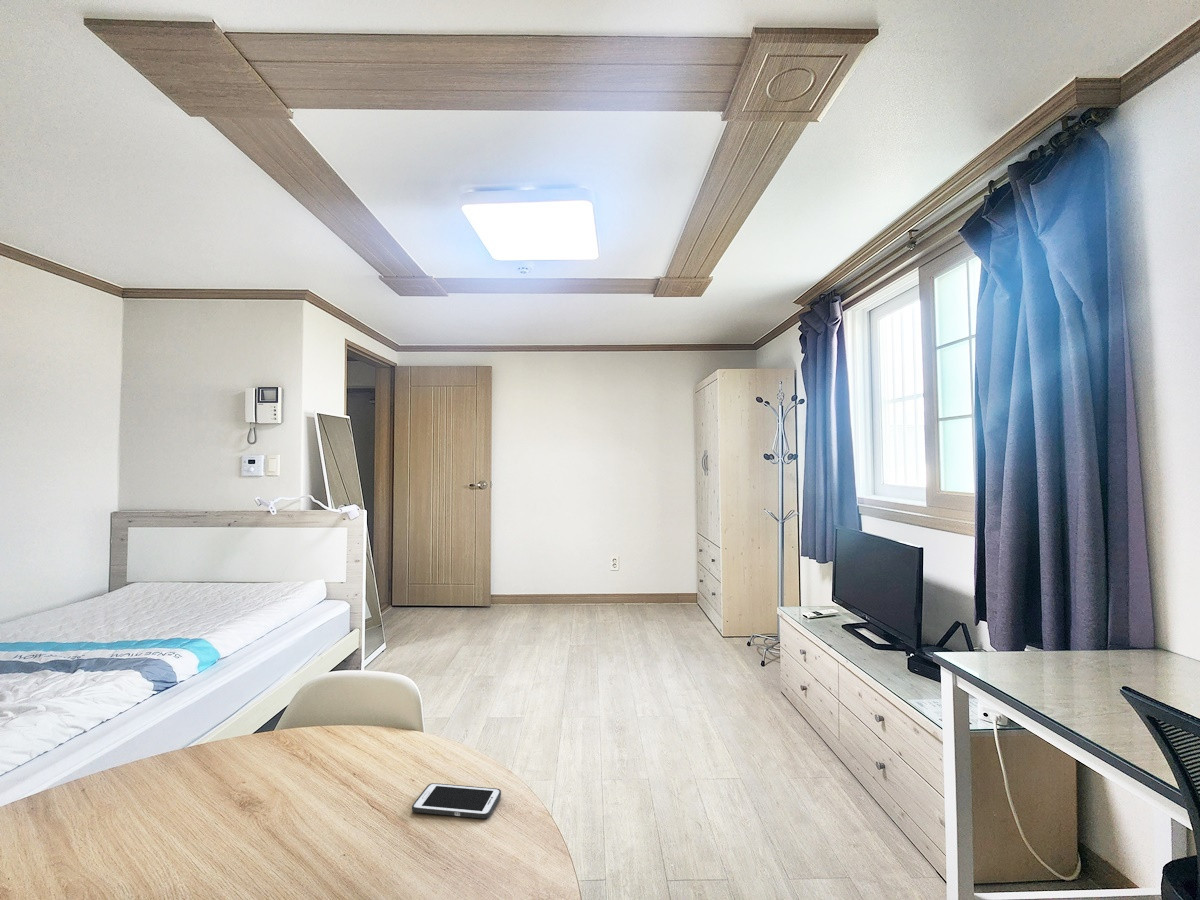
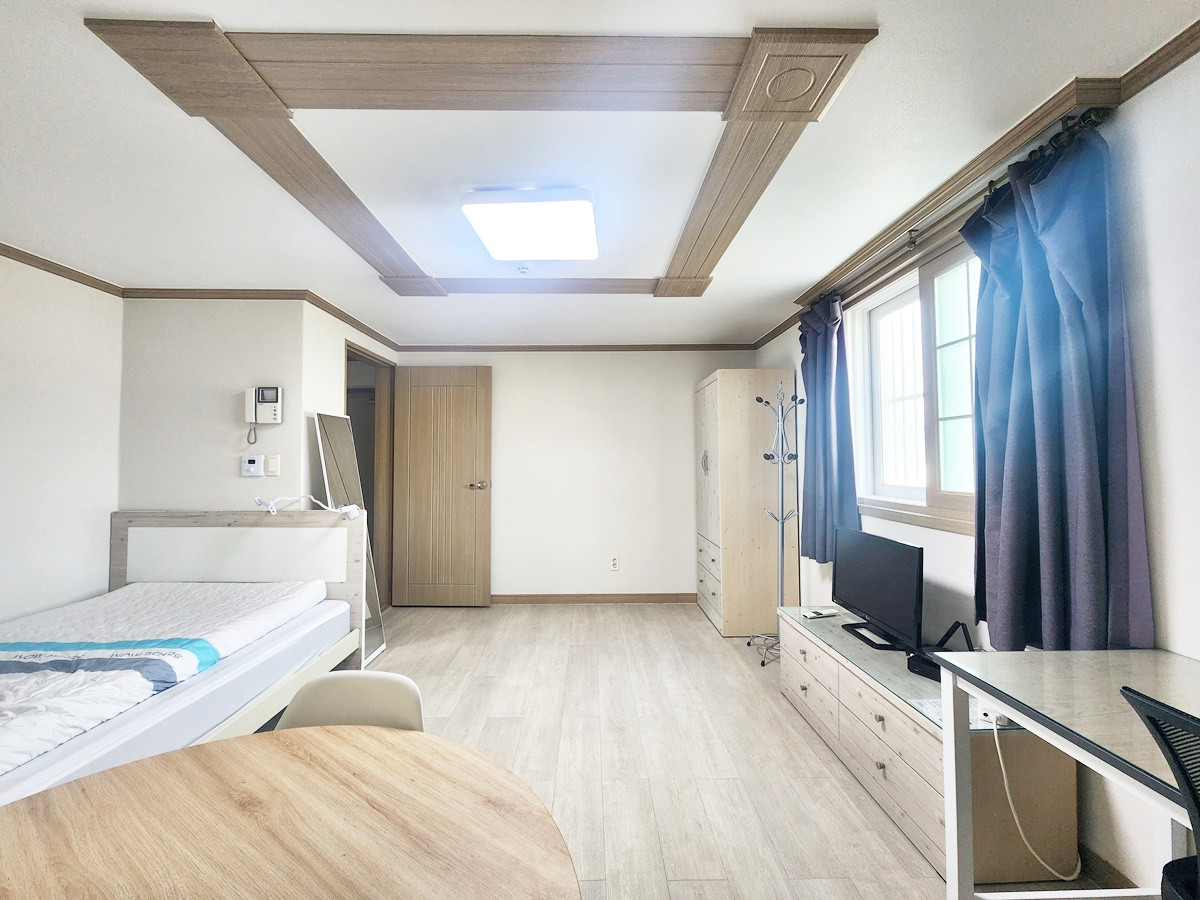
- cell phone (457, 800)
